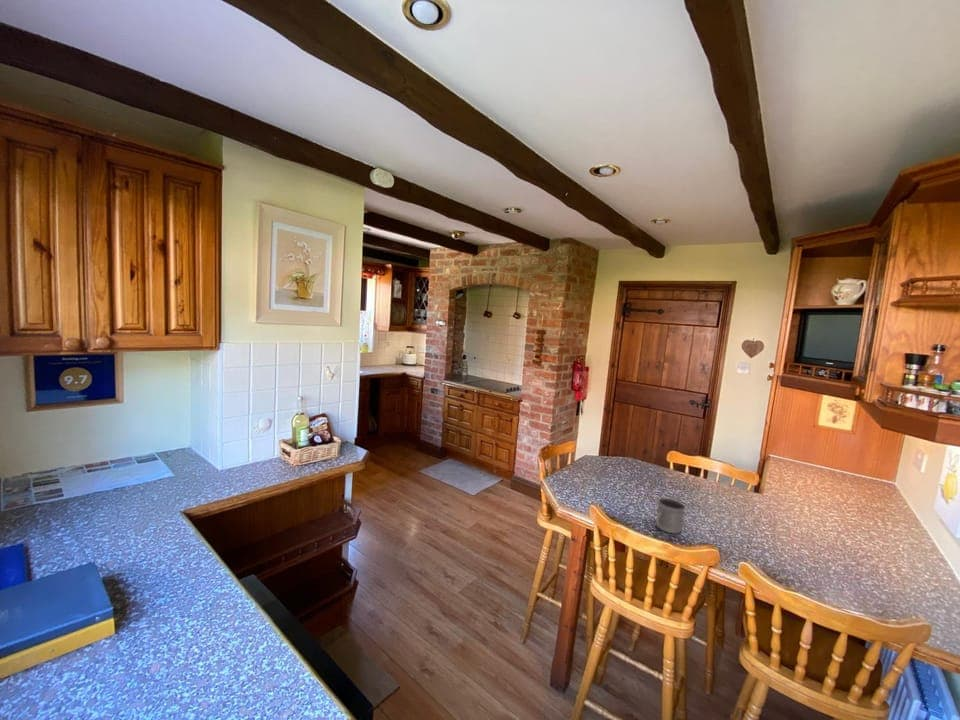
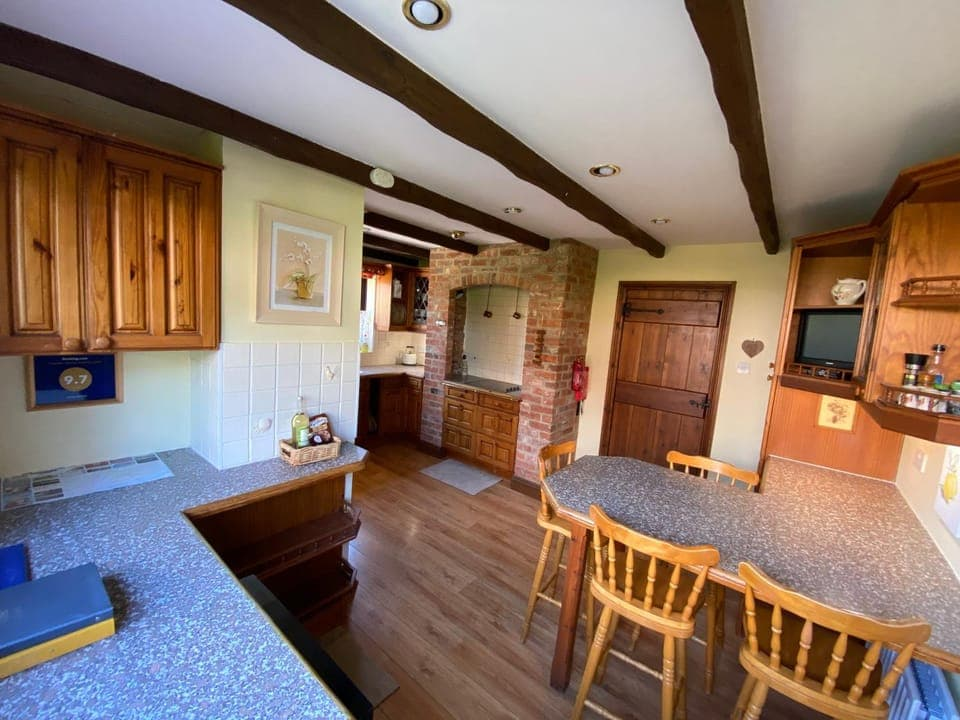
- mug (668, 516)
